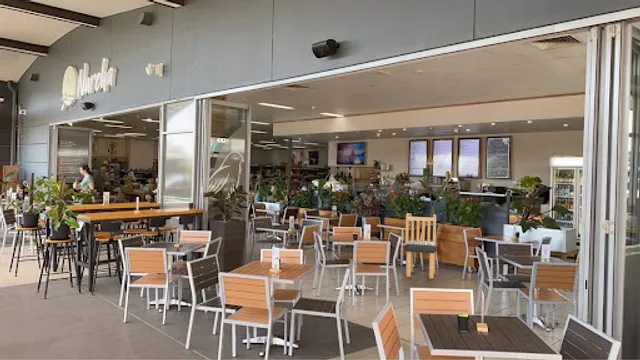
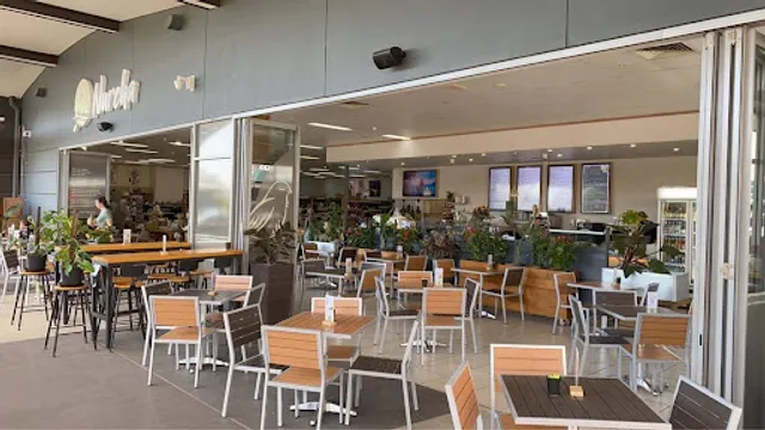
- dining chair (421, 244)
